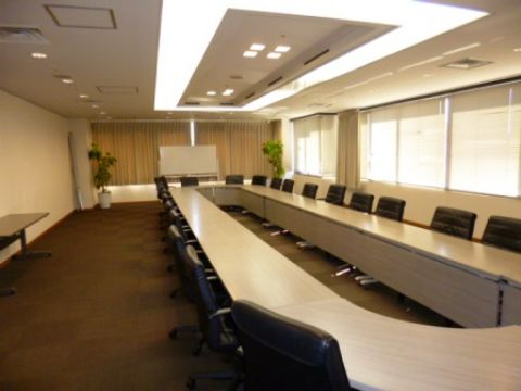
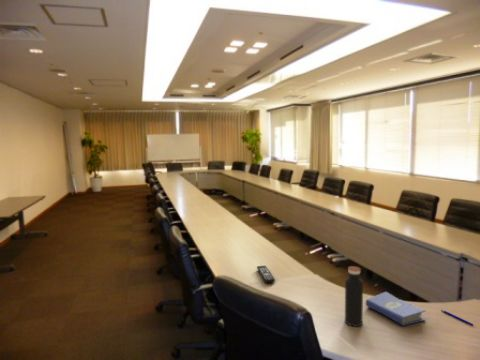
+ water bottle (353, 295)
+ hardcover book (393, 308)
+ remote control (265, 274)
+ pen (456, 317)
